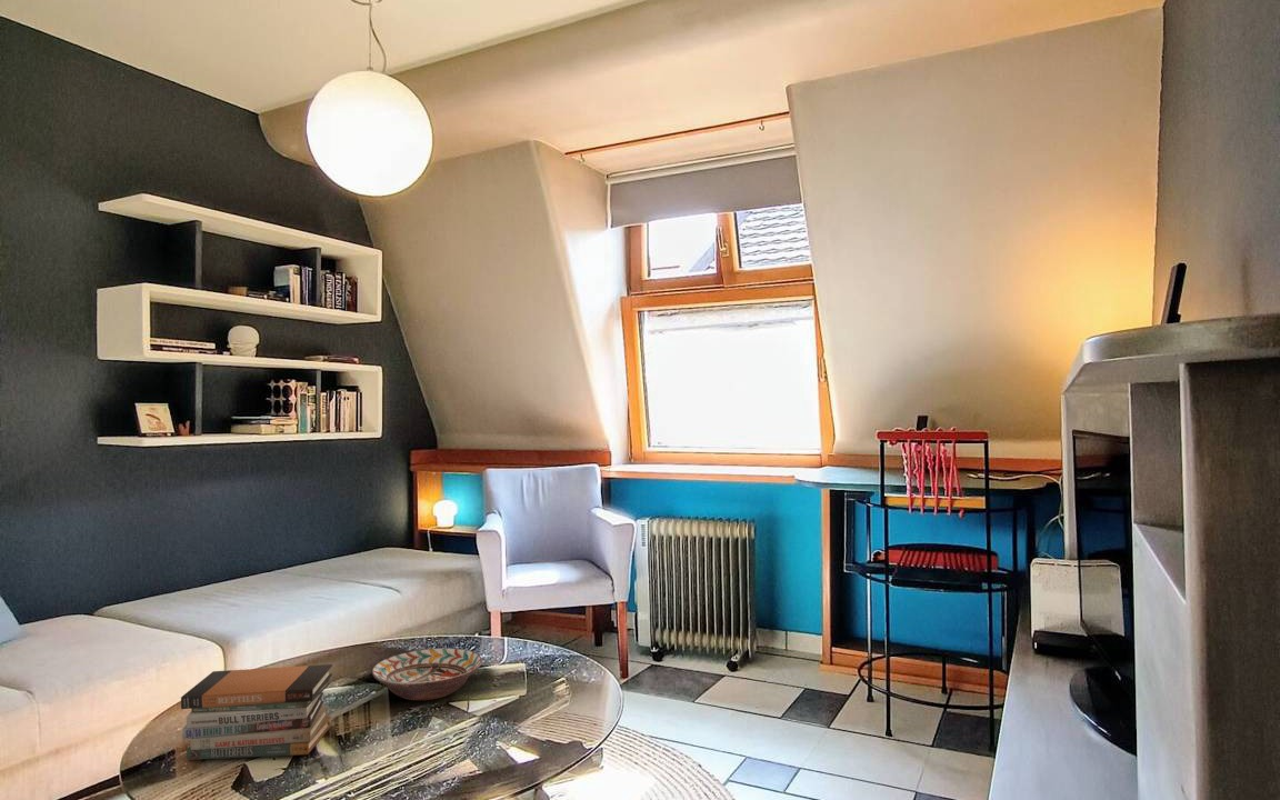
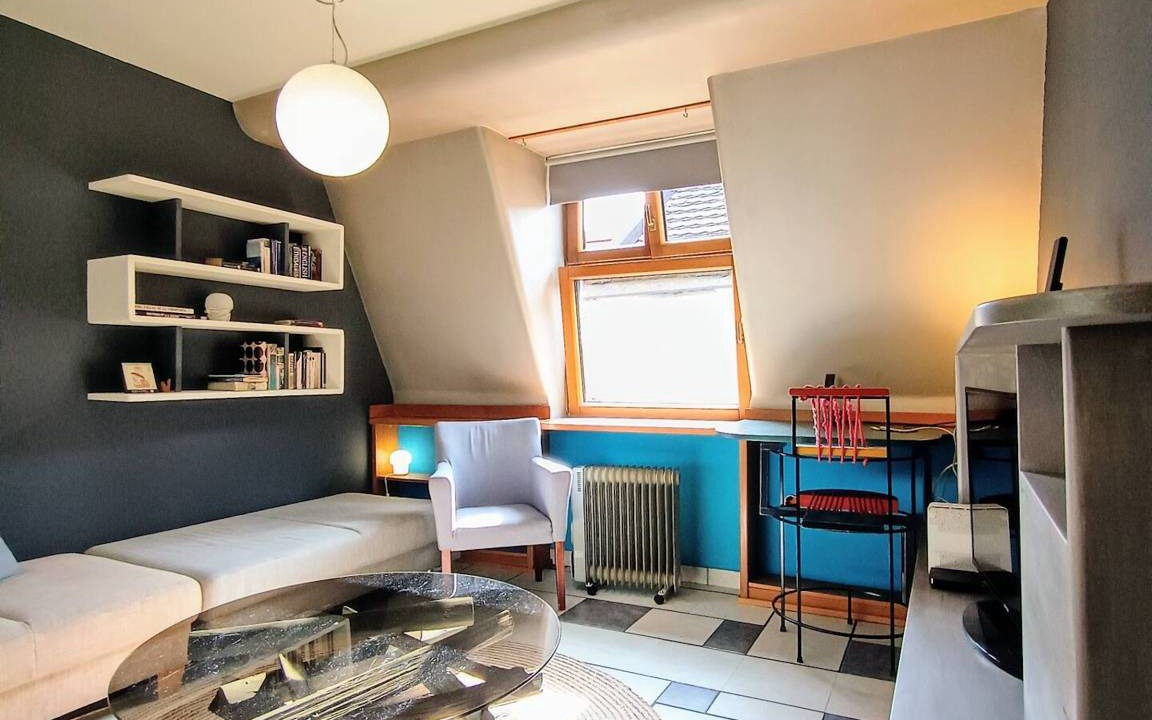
- decorative bowl (428, 677)
- book stack (259, 710)
